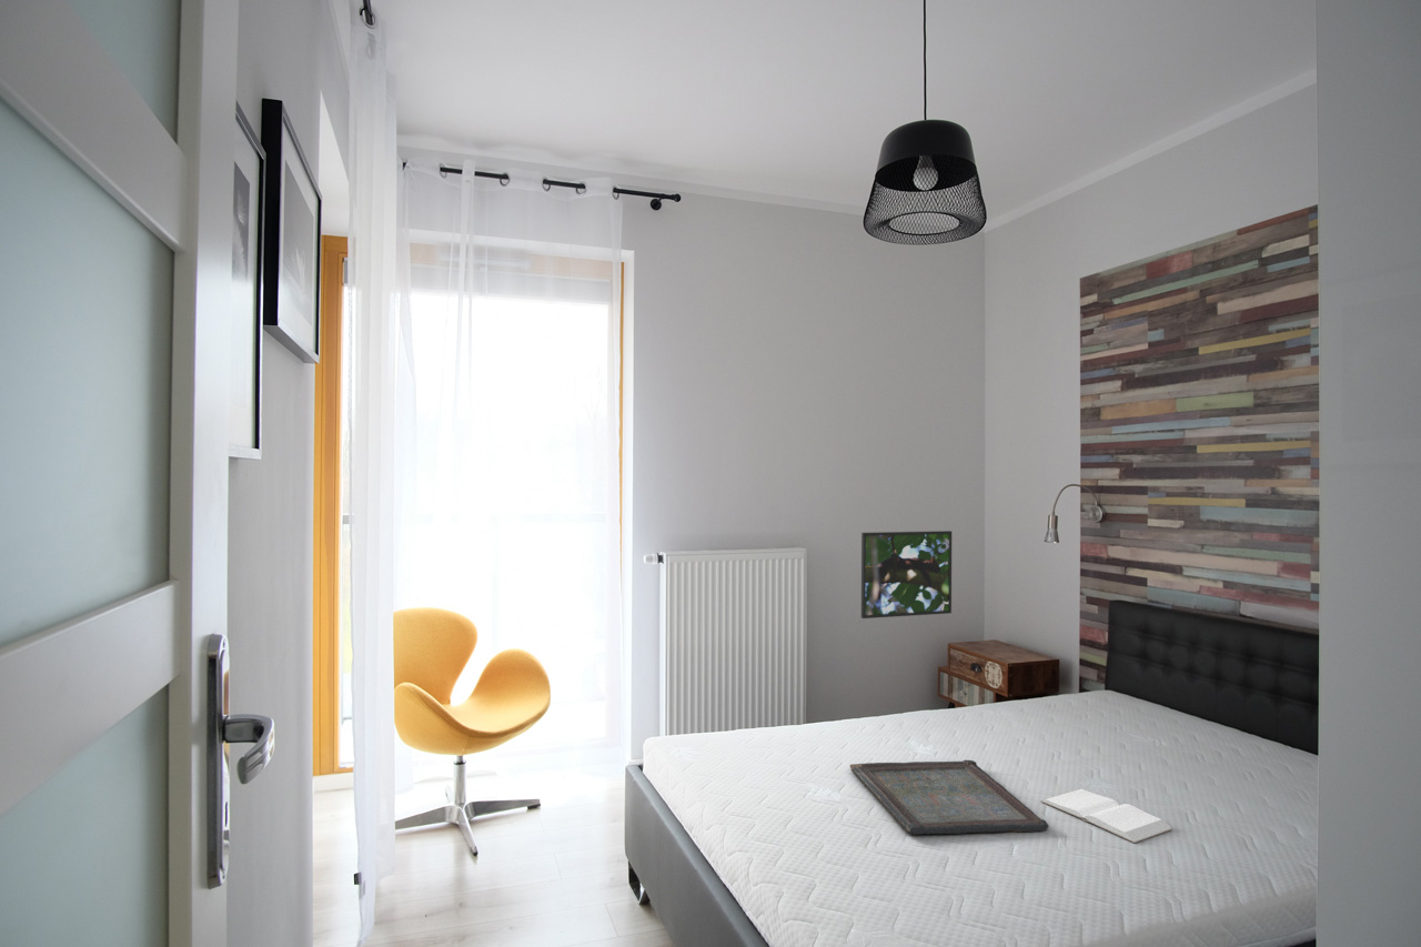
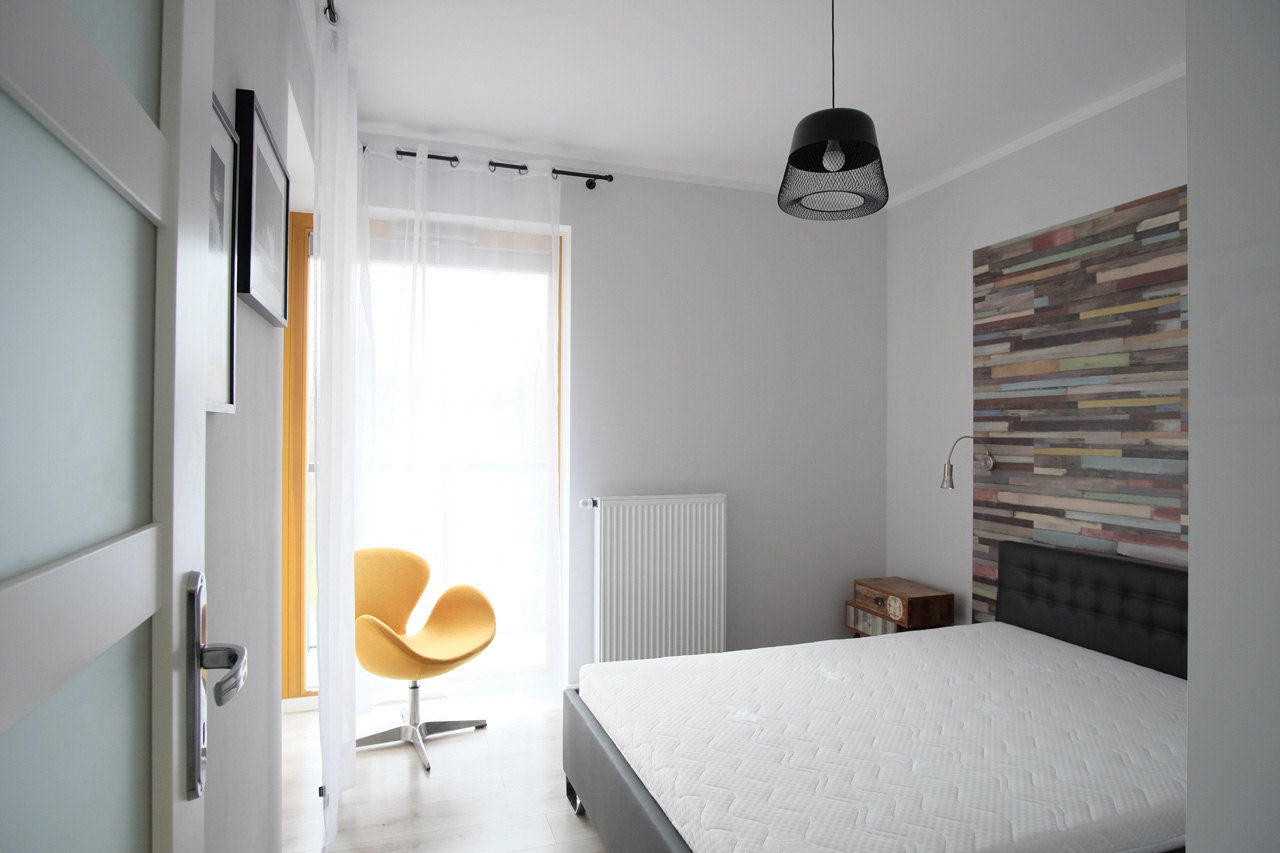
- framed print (907, 573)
- serving tray (940, 794)
- book (1103, 810)
